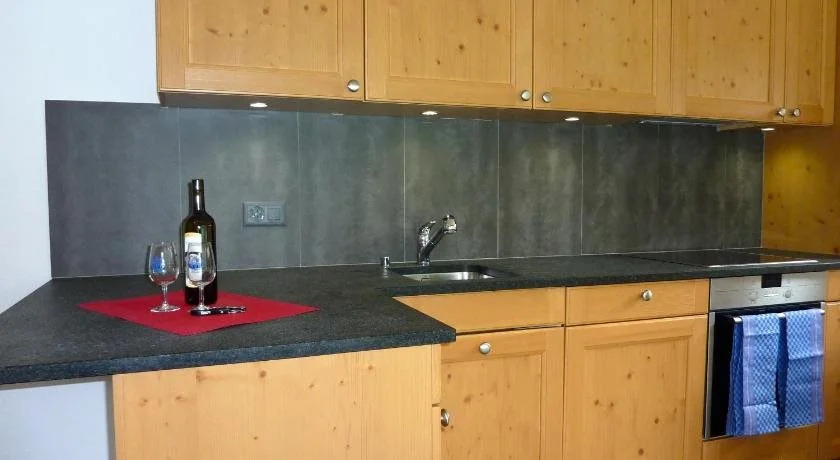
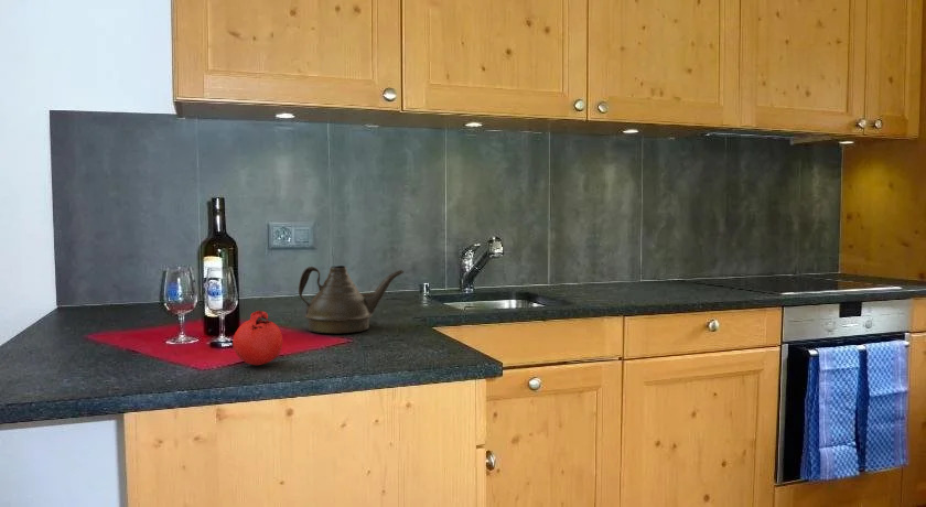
+ fruit (258, 337)
+ teapot (352, 296)
